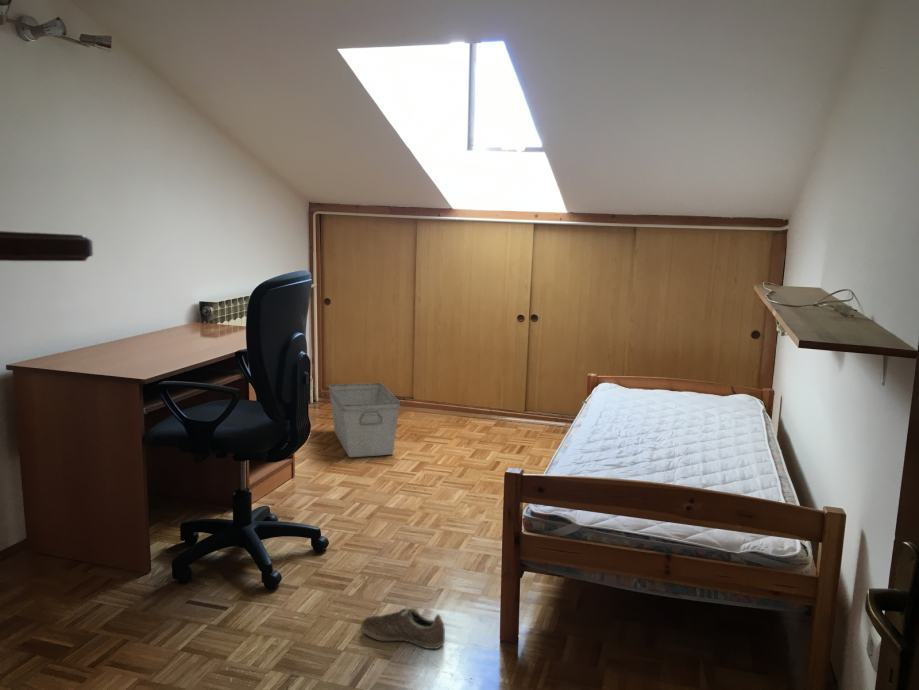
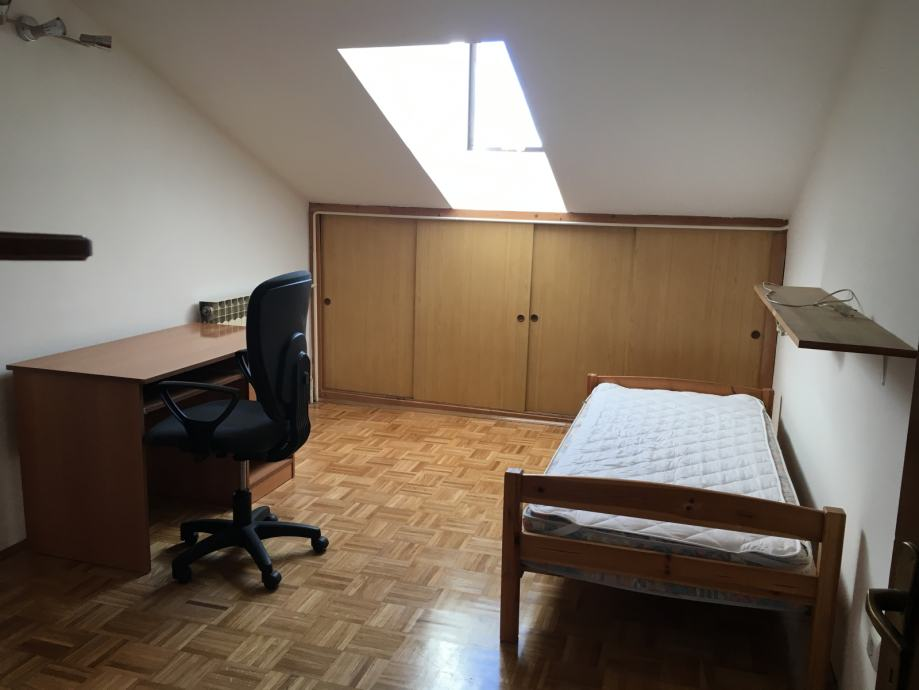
- sneaker (403, 621)
- storage bin (362, 418)
